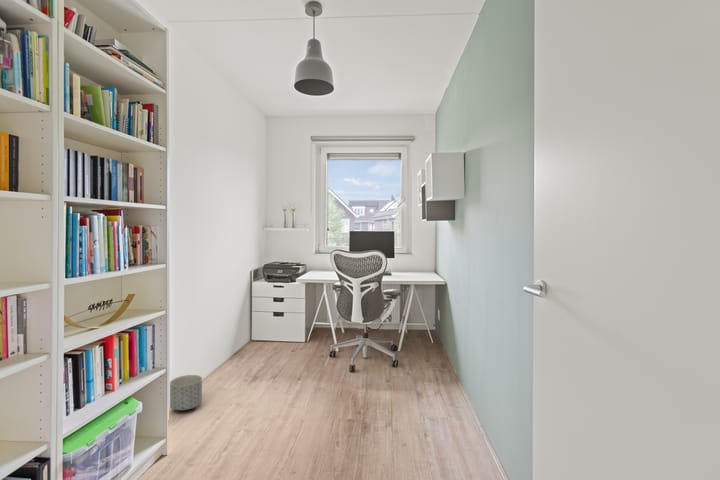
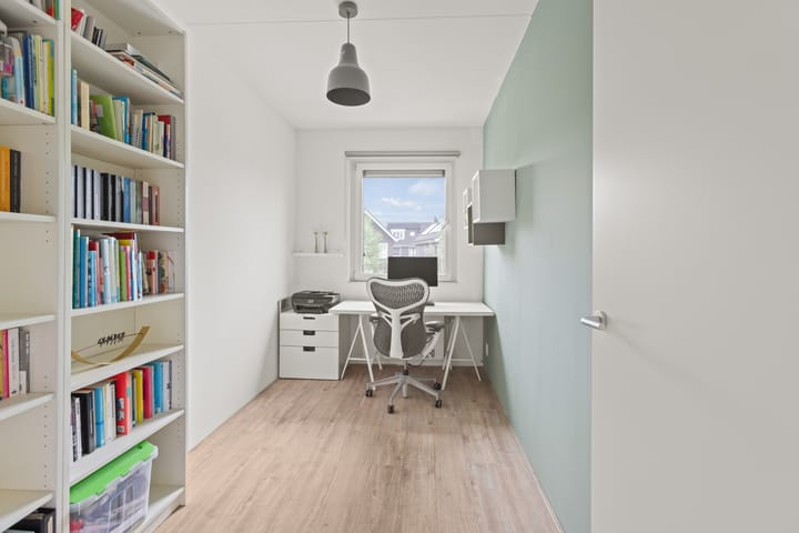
- planter (186, 394)
